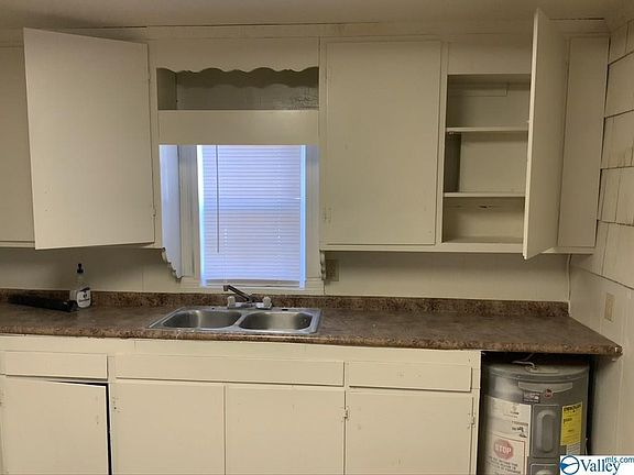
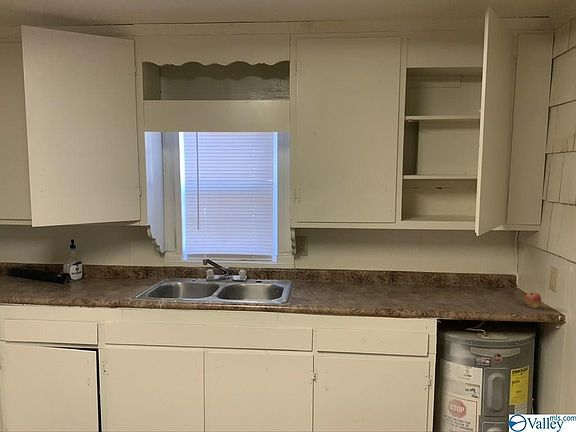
+ fruit (533, 298)
